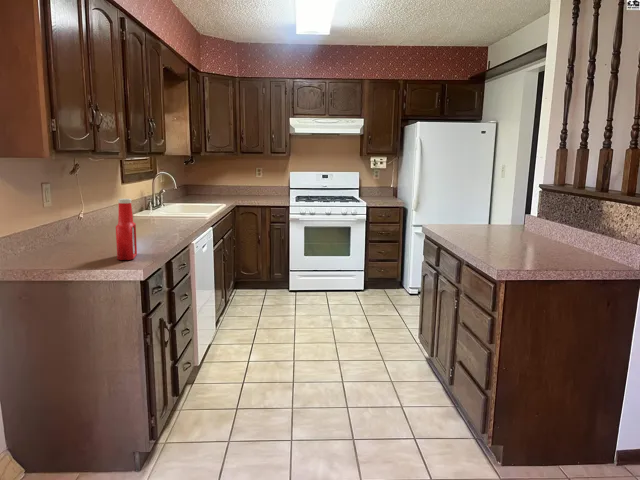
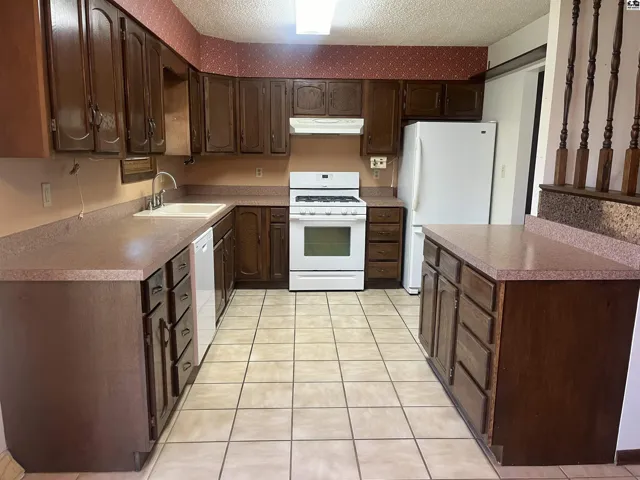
- soap bottle (126, 228)
